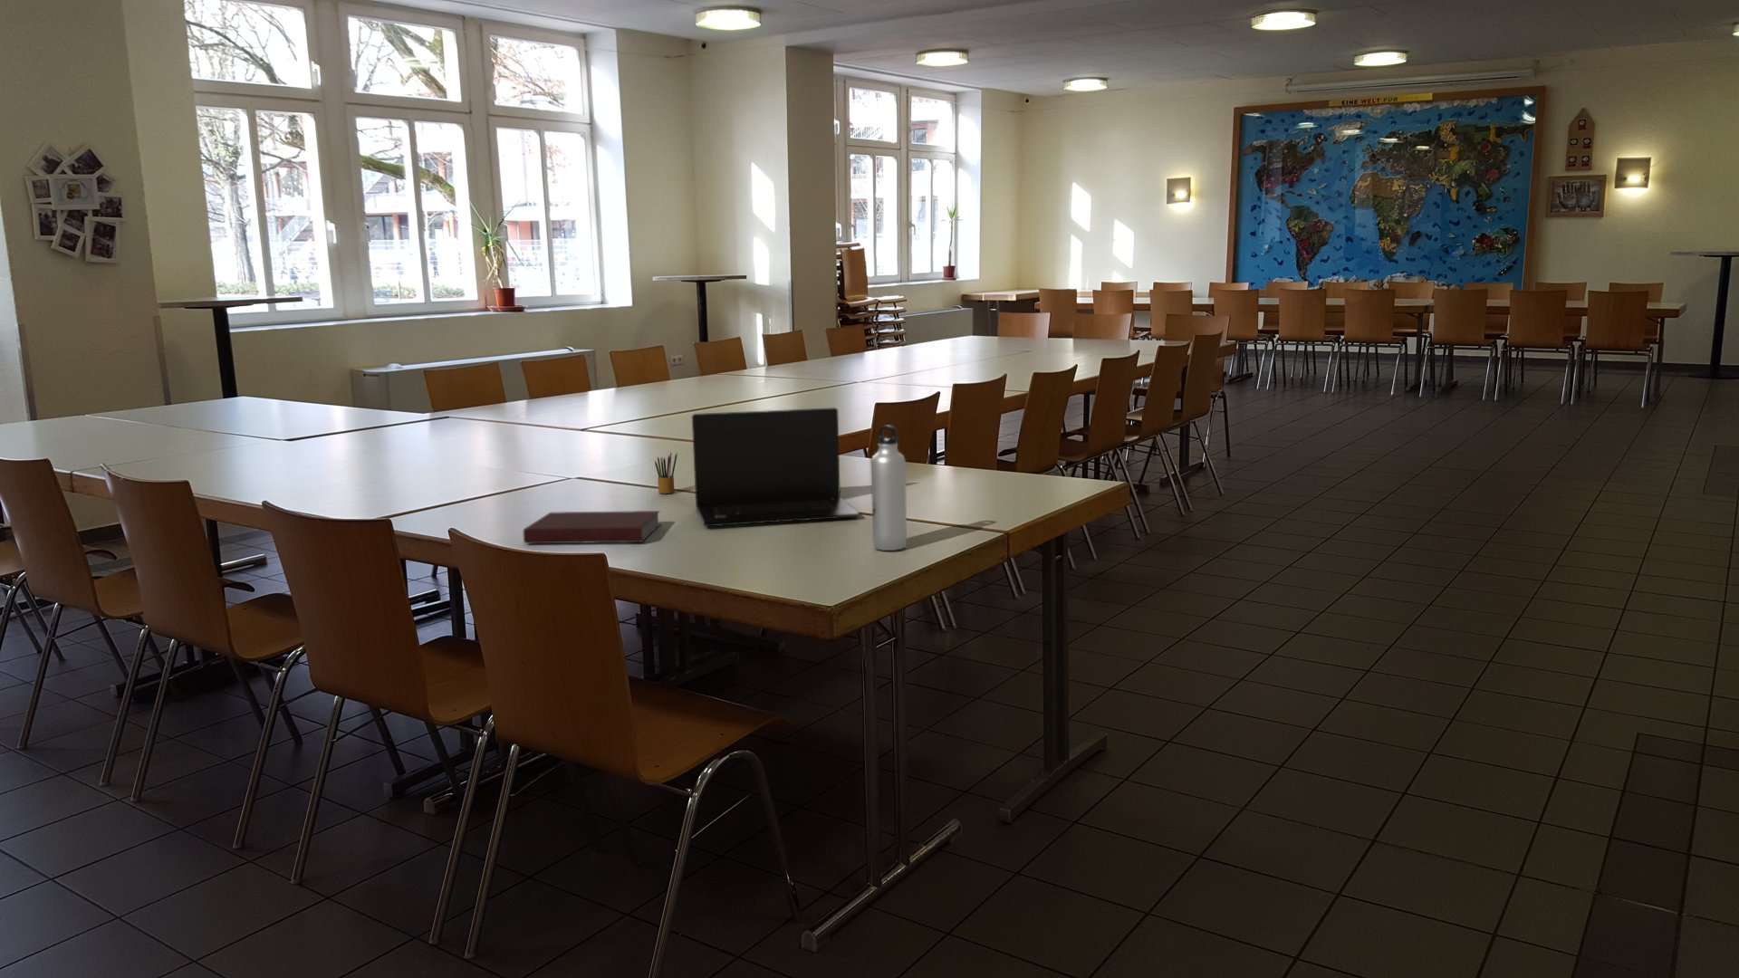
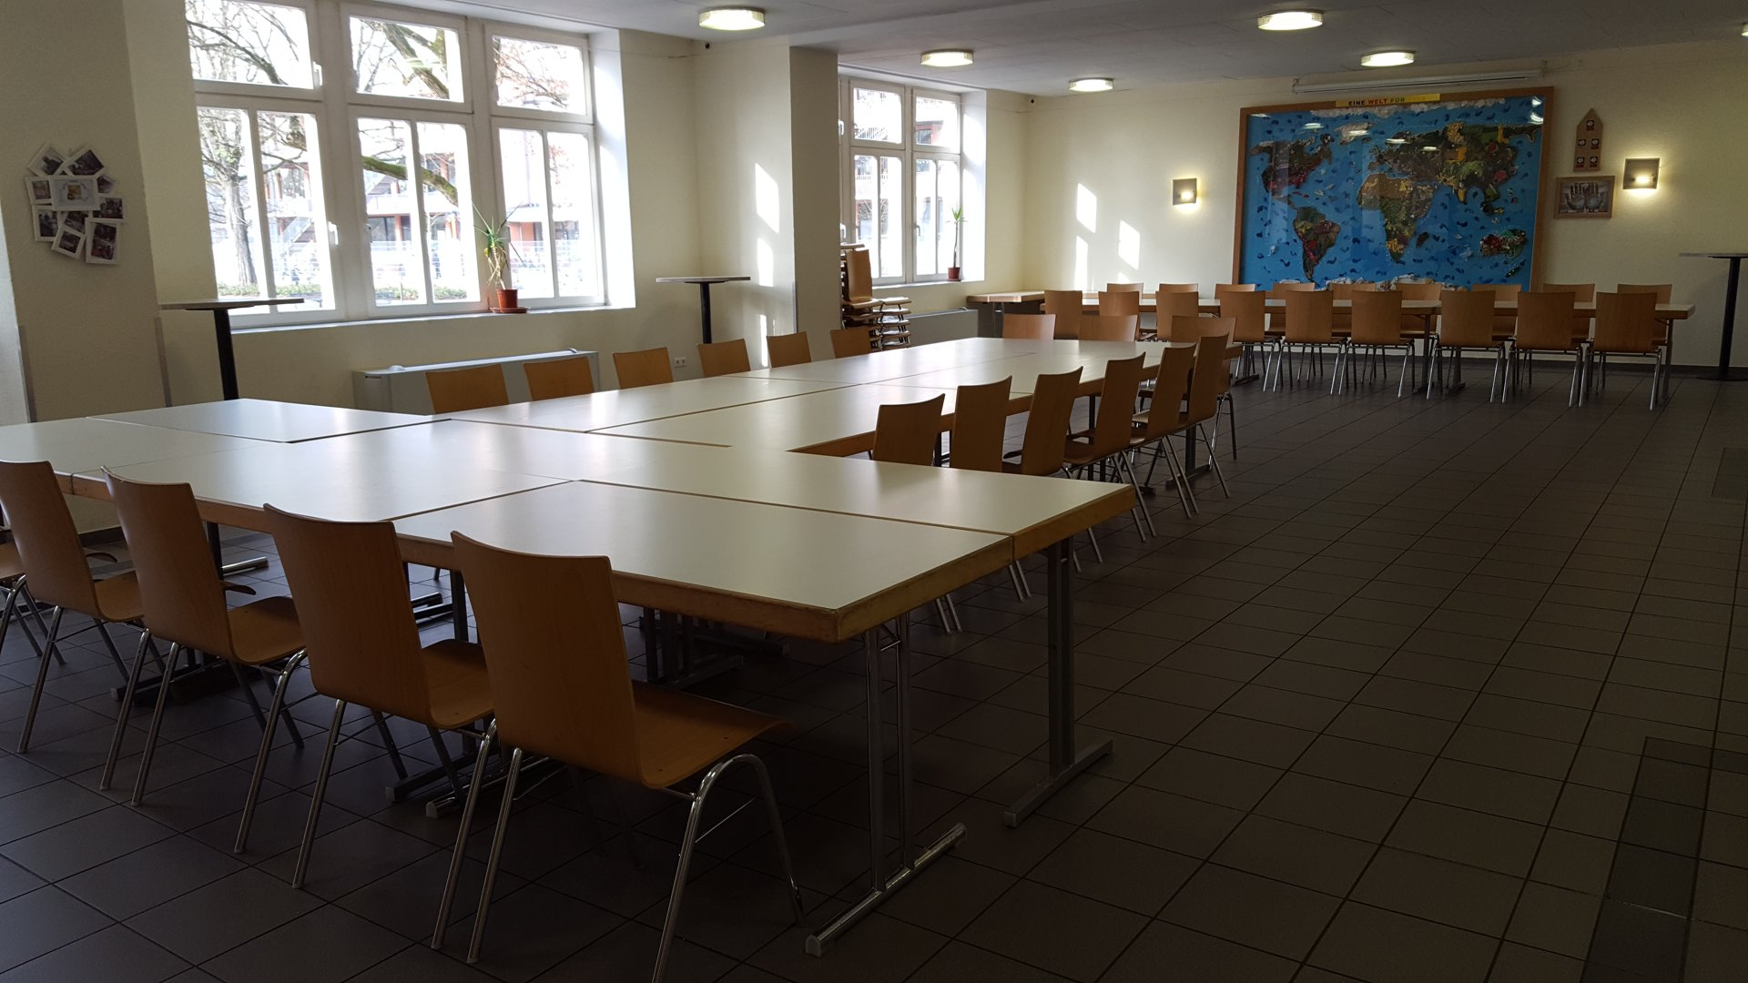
- notebook (594, 527)
- pencil box (665, 473)
- water bottle (889, 486)
- laptop (774, 465)
